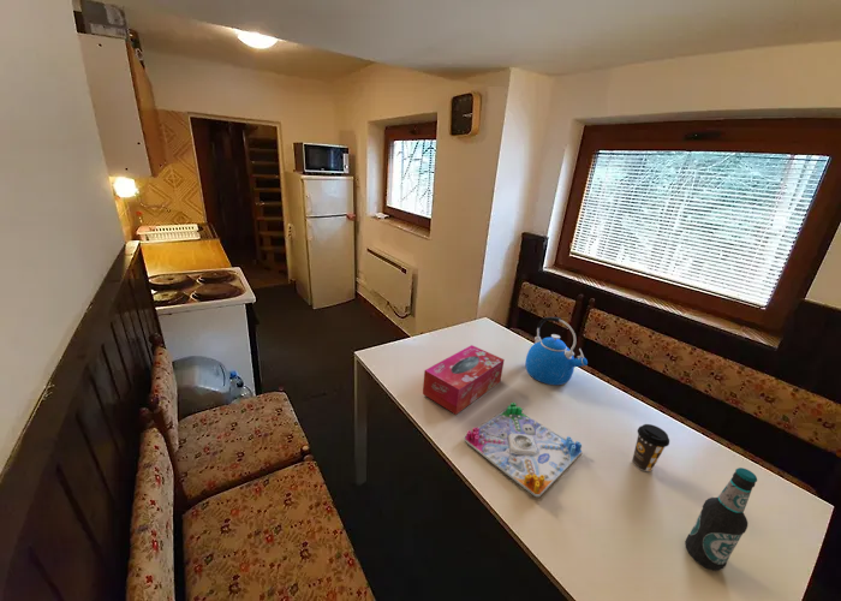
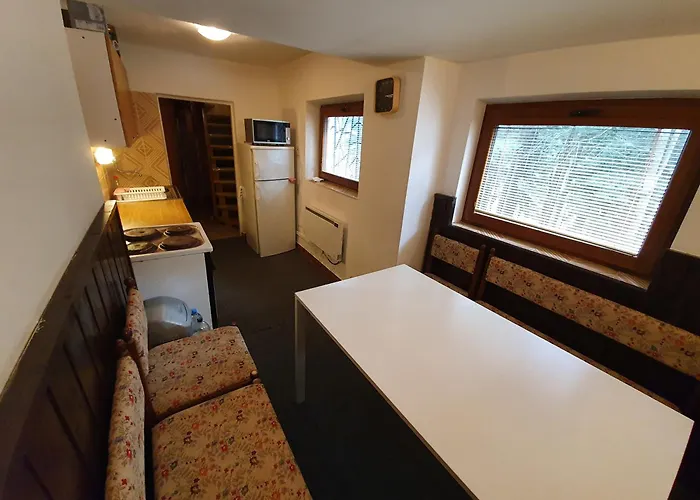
- kettle (557, 349)
- coffee cup (648, 448)
- bottle (723, 517)
- tissue box (464, 376)
- board game (523, 441)
